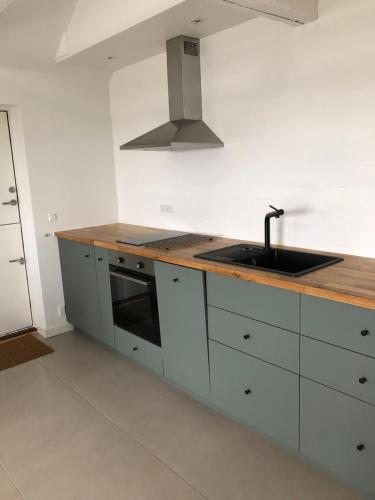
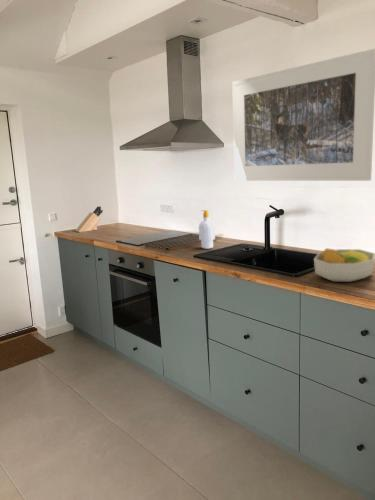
+ fruit bowl (344, 261)
+ soap bottle (206, 229)
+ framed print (293, 125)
+ knife block (89, 218)
